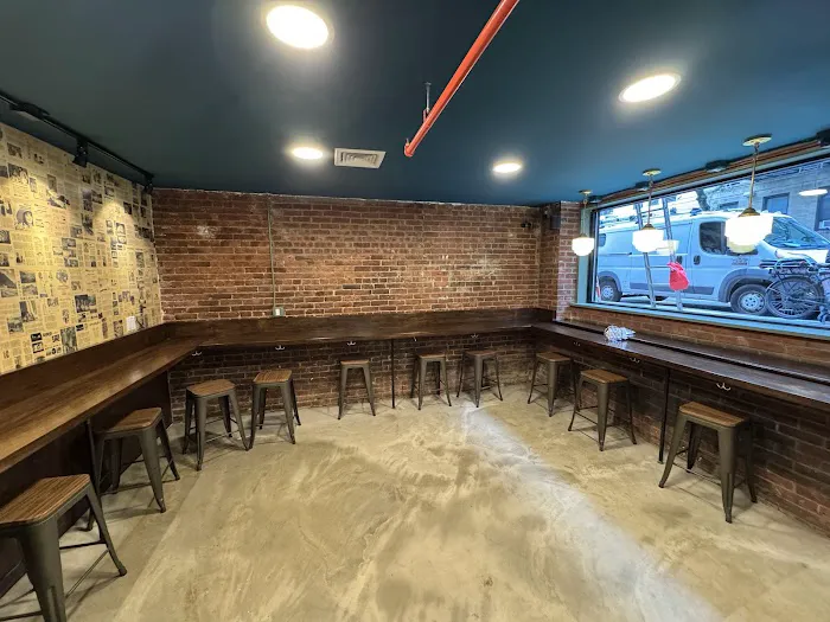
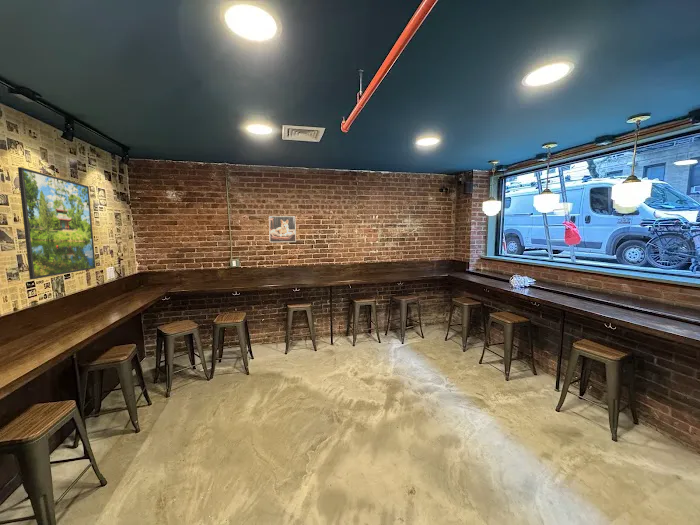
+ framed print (63, 226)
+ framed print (282, 229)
